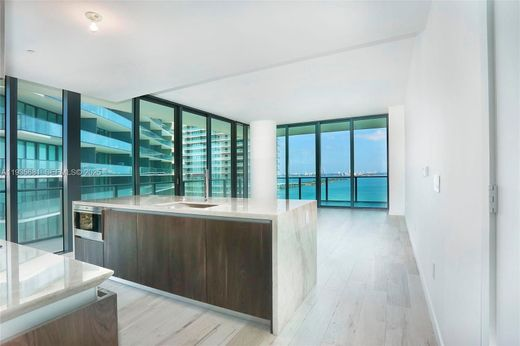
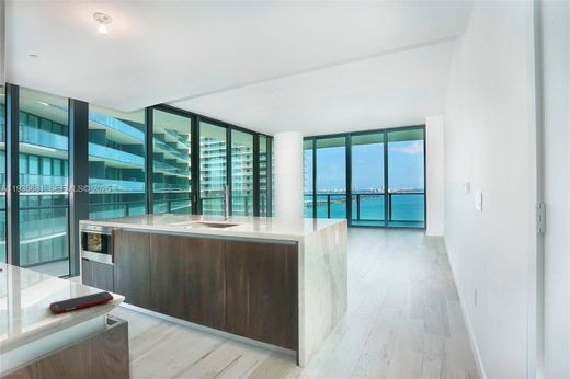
+ cell phone (82, 301)
